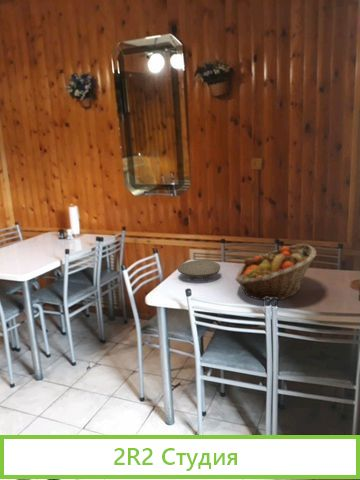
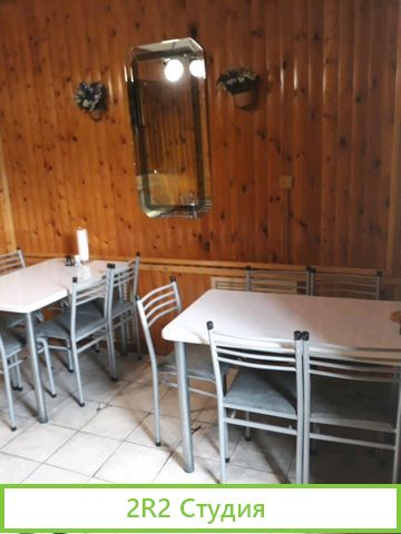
- bowl (199, 271)
- fruit basket (275, 269)
